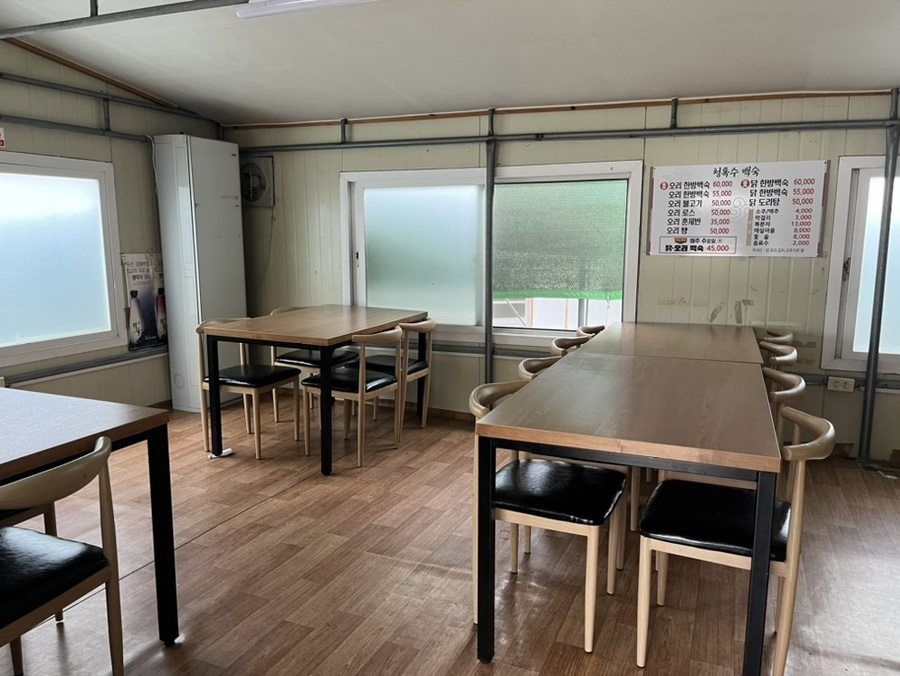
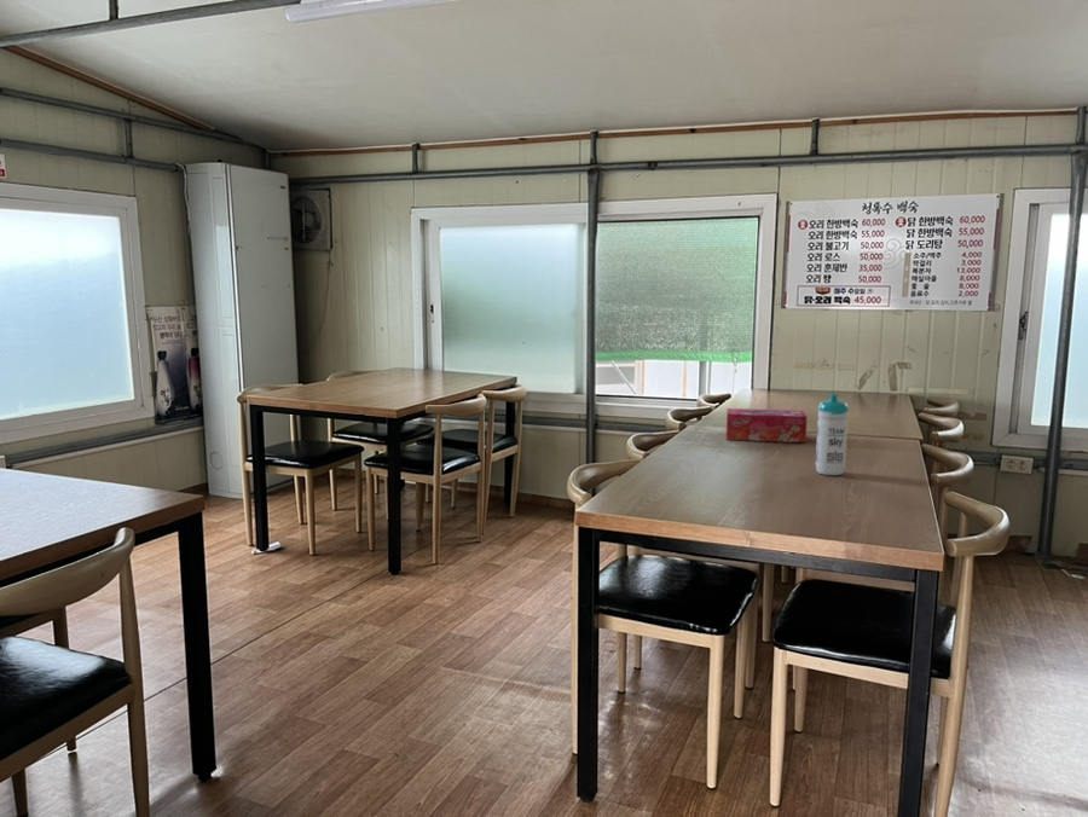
+ tissue box (764, 424)
+ water bottle (832, 433)
